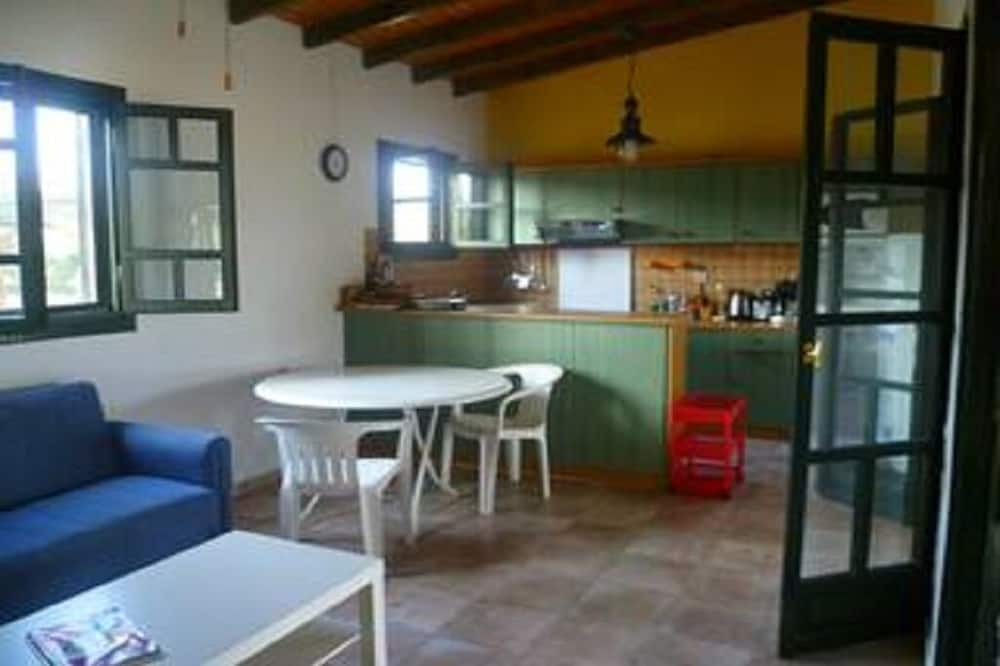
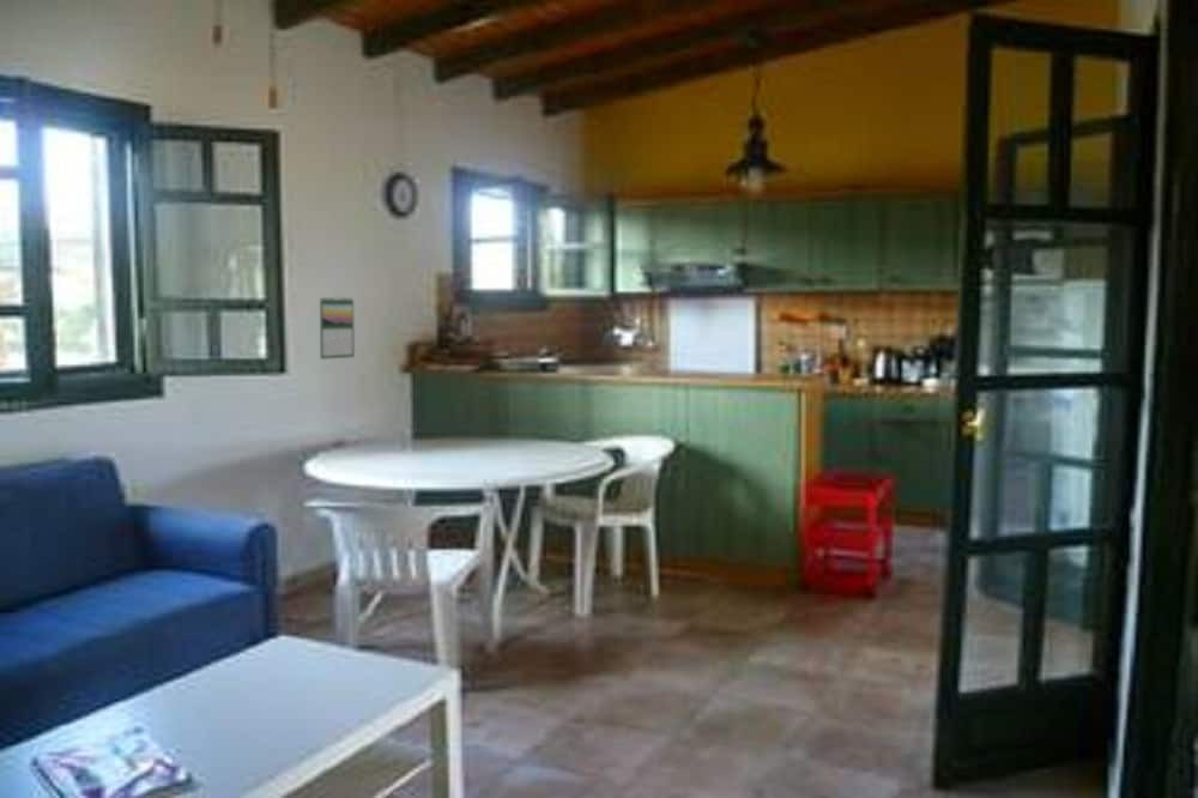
+ calendar (337, 327)
